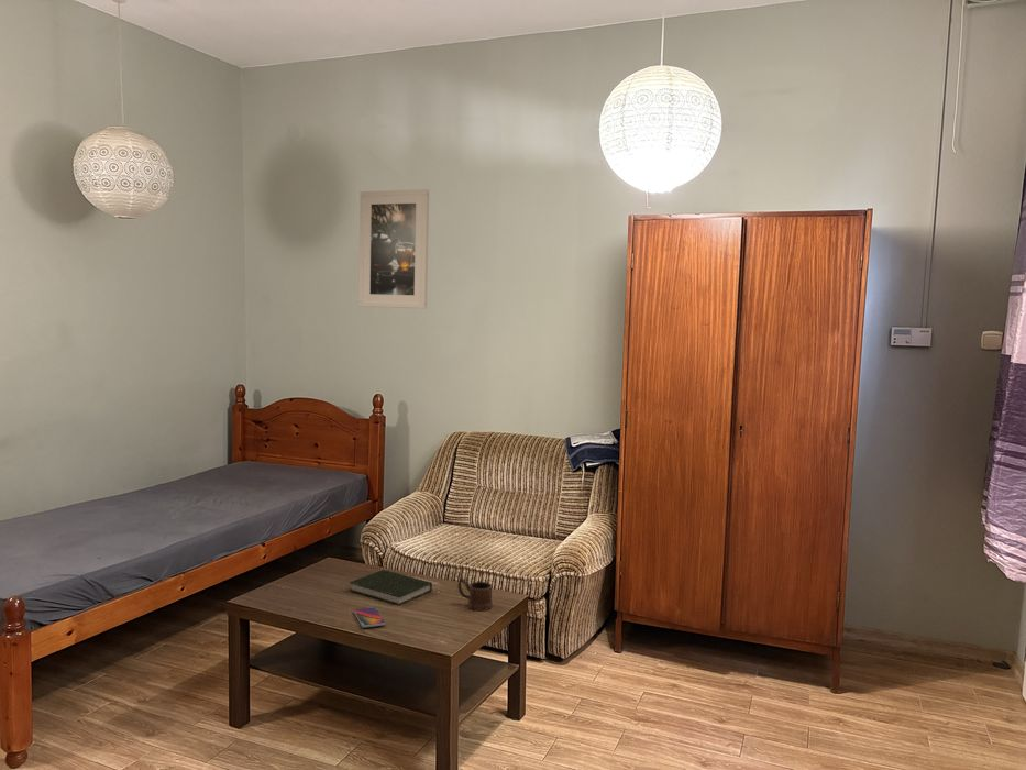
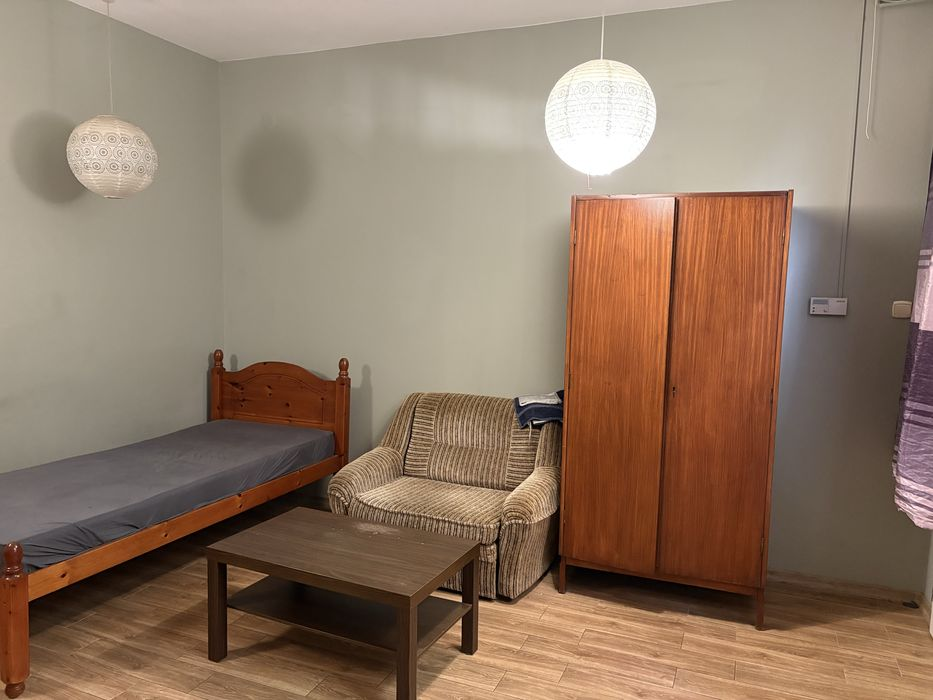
- book (390, 586)
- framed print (393, 249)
- mug (474, 592)
- smartphone (368, 616)
